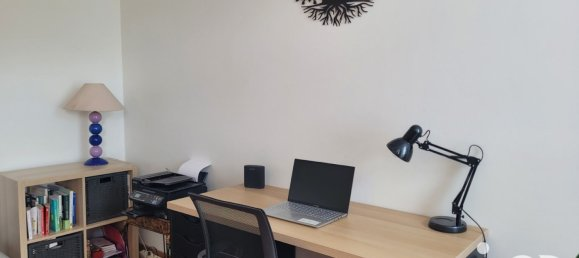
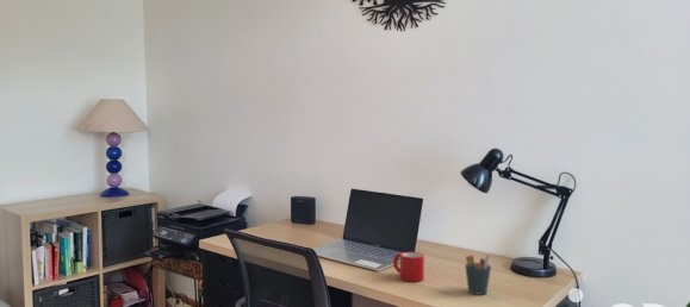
+ pen holder (477, 271)
+ mug (406, 264)
